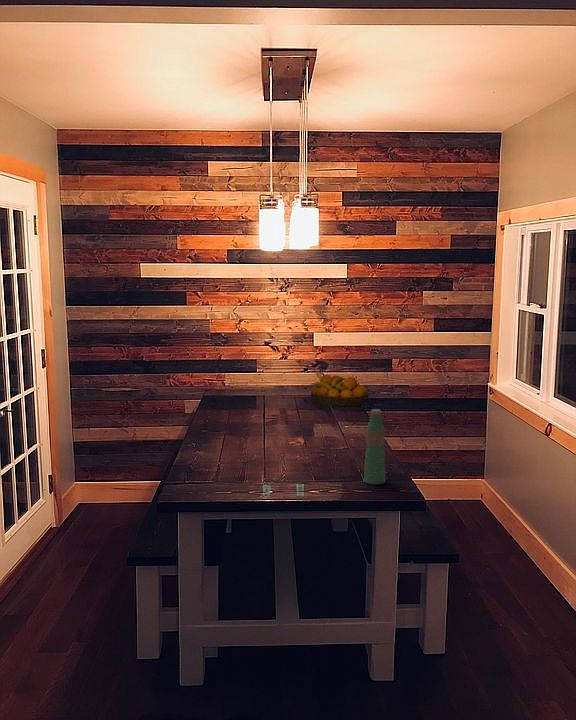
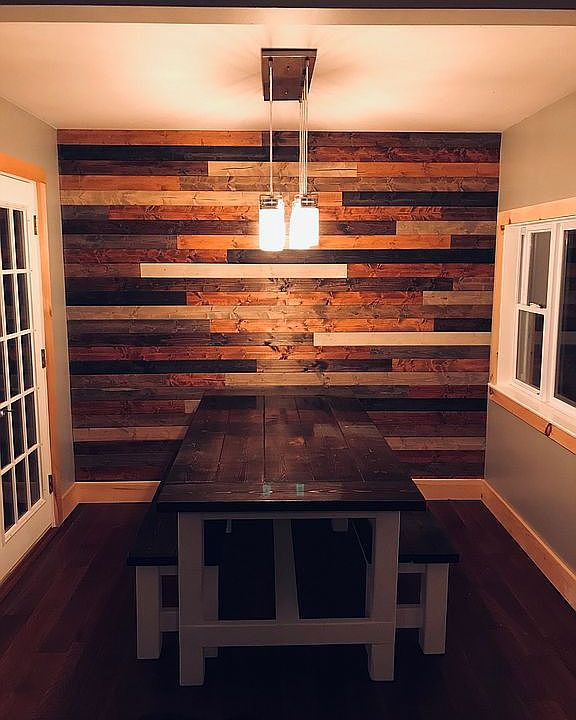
- water bottle (375, 445)
- fruit bowl (339, 388)
